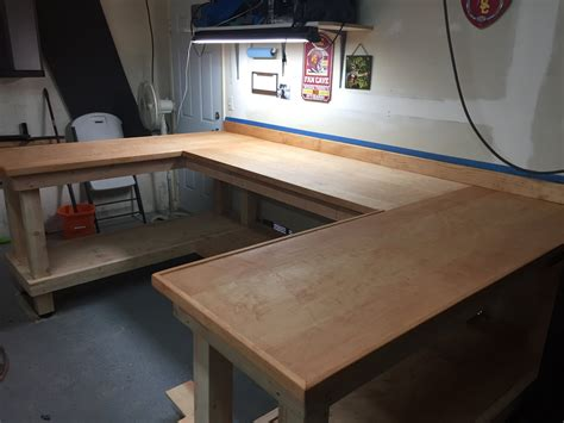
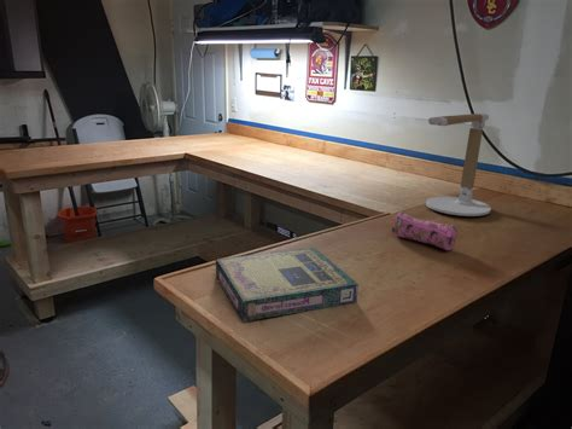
+ desk lamp (463, 164)
+ video game box (282, 279)
+ pencil case (424, 230)
